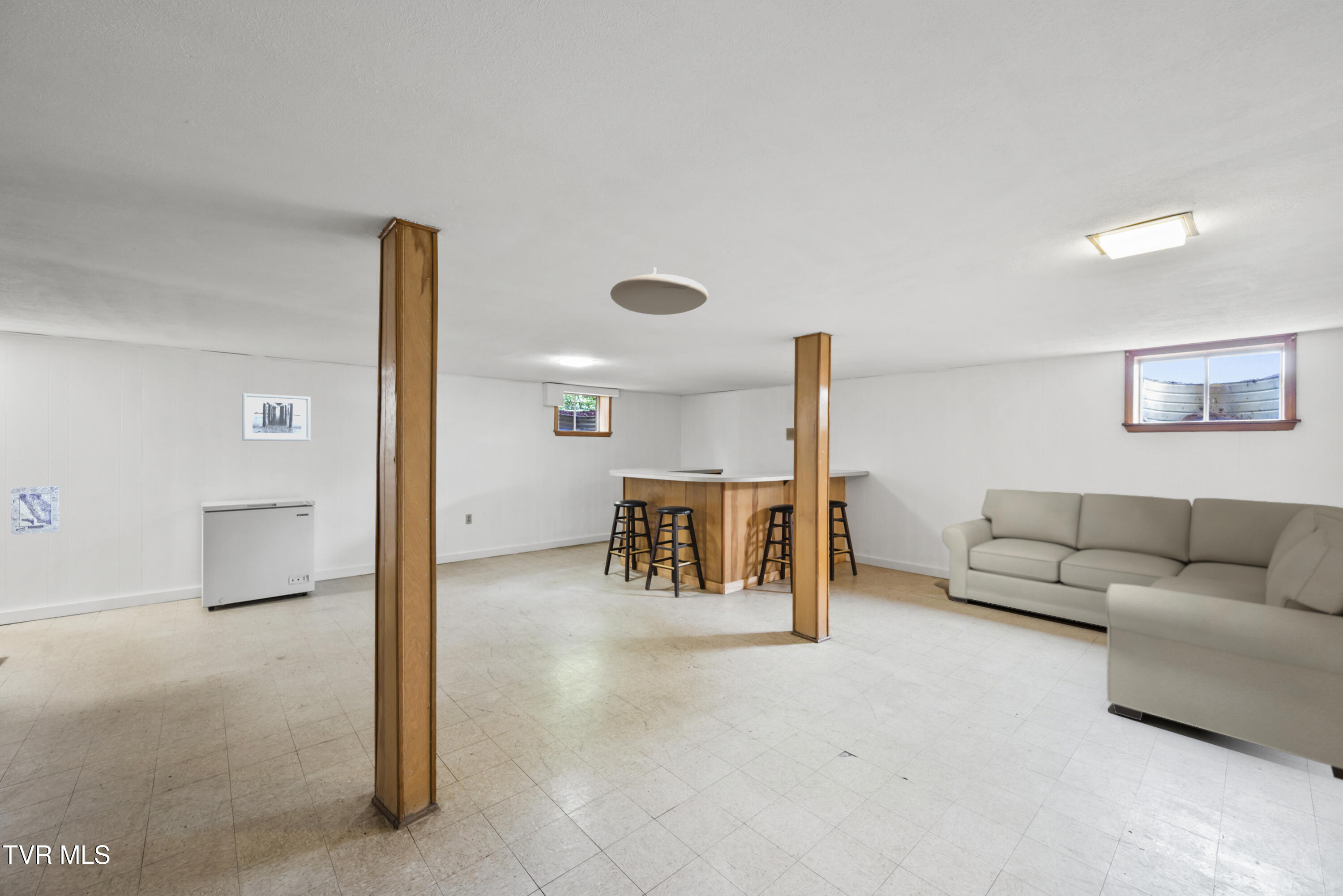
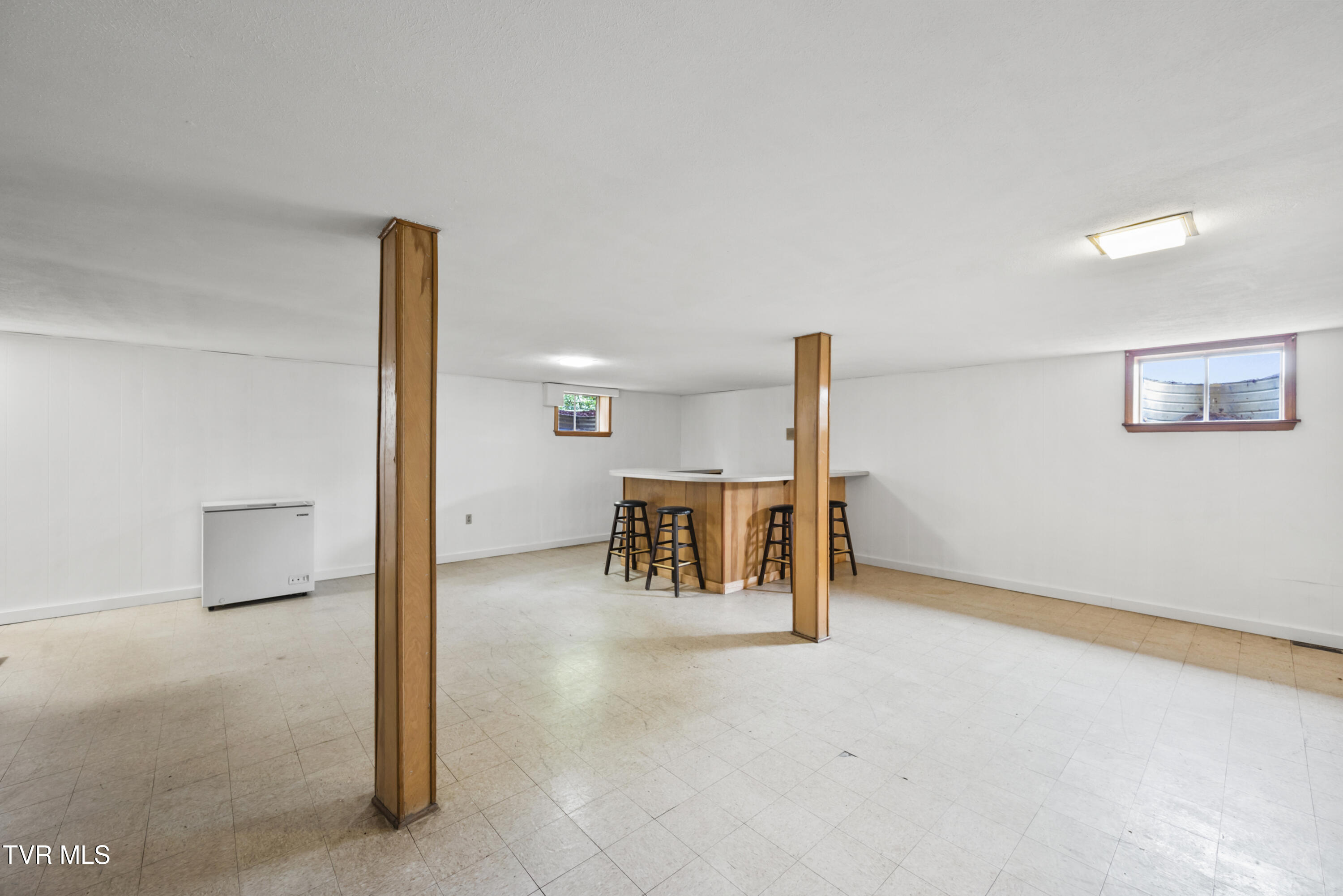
- sofa (1093, 573)
- wall art (278, 418)
- ceiling light (659, 286)
- wall art (35, 510)
